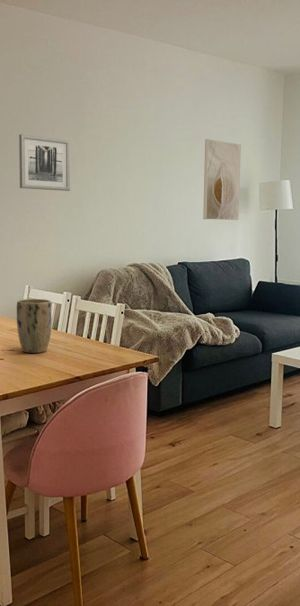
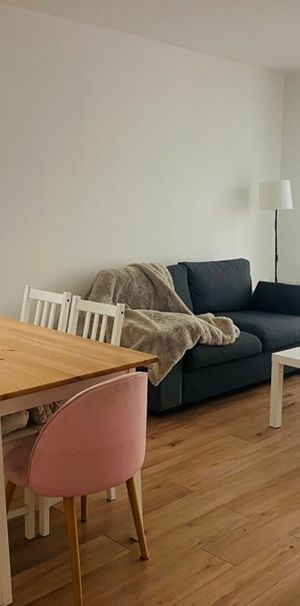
- plant pot (34, 325)
- wall art (45, 163)
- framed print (222, 181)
